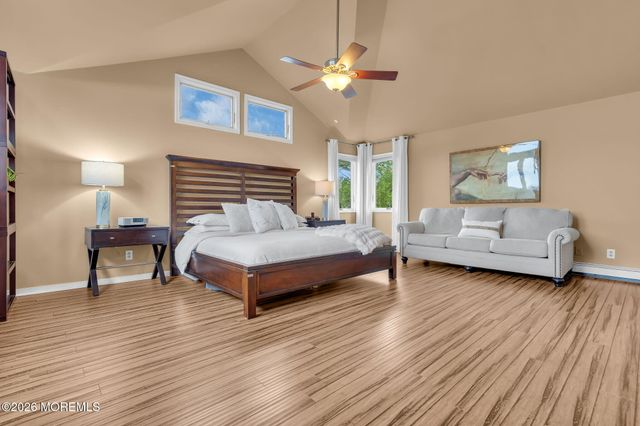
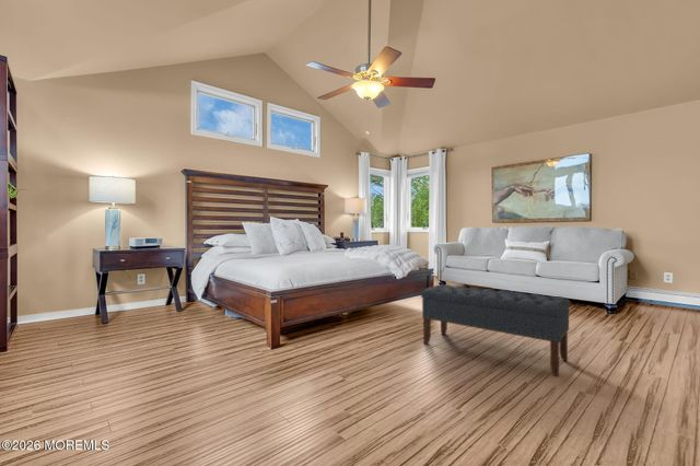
+ bench (490, 321)
